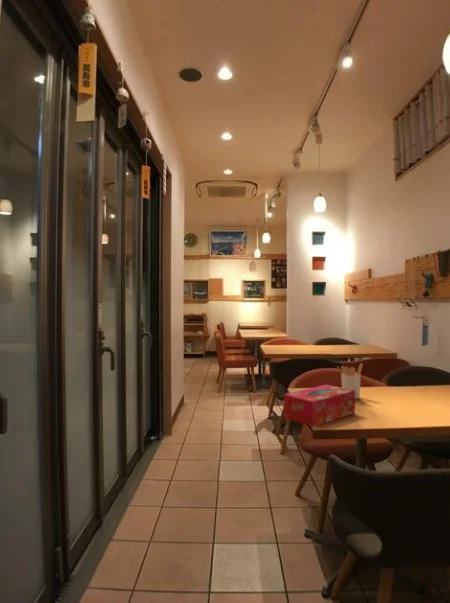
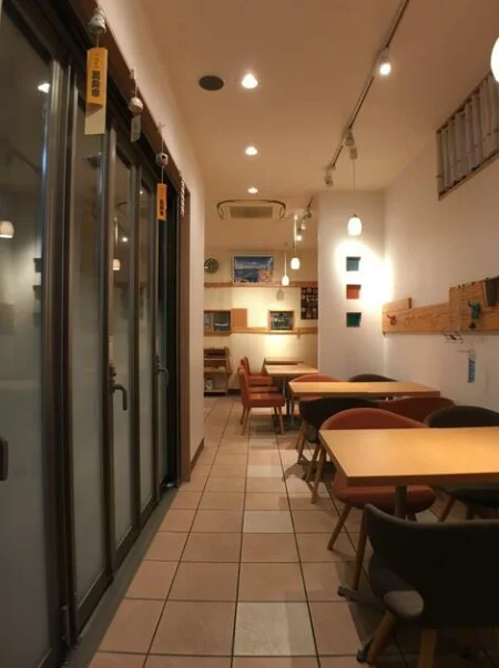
- utensil holder (350, 380)
- tissue box (320, 403)
